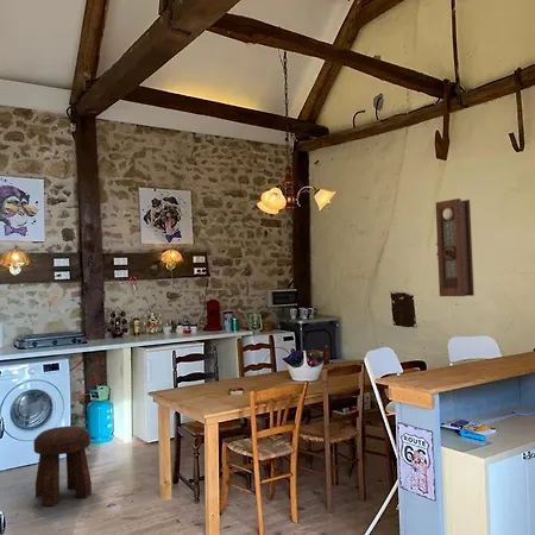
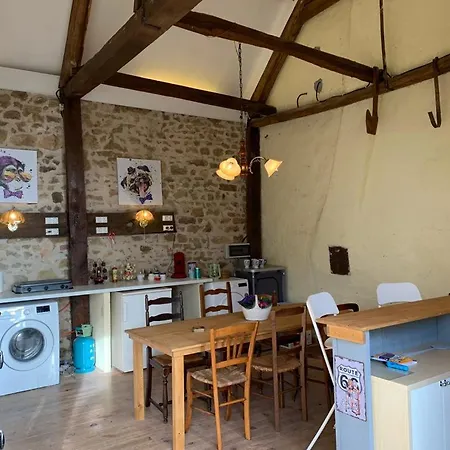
- stool (58, 461)
- pendulum clock (449, 248)
